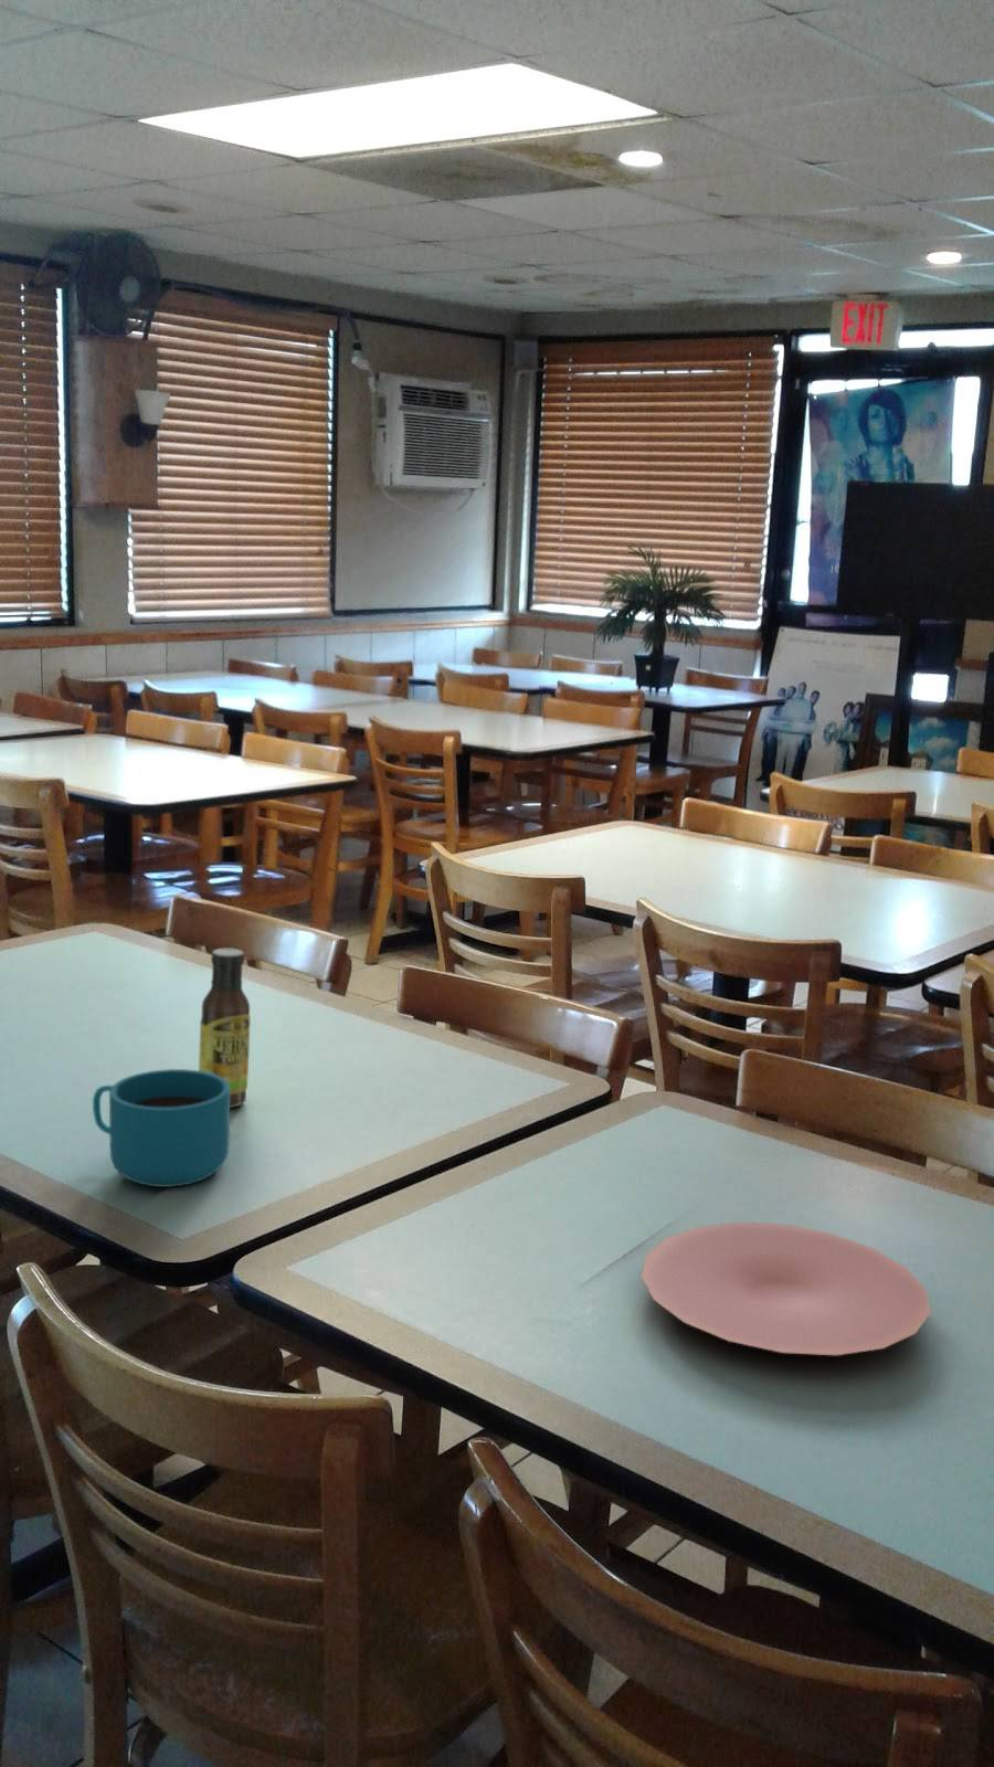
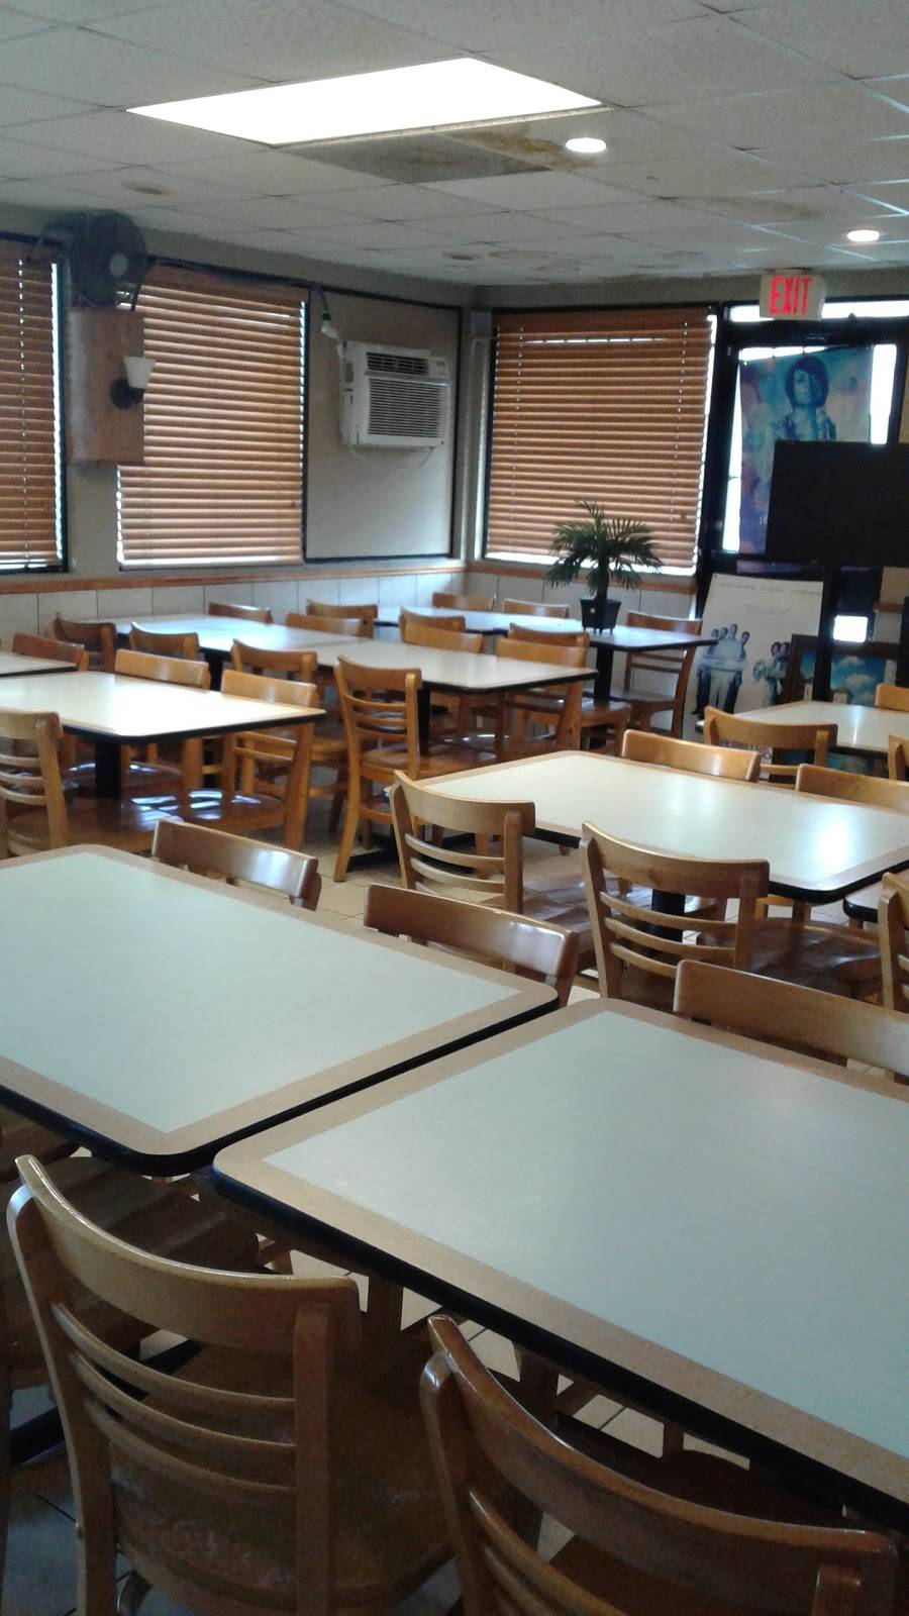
- cup (154, 1126)
- sauce bottle (225, 1027)
- plate (782, 1294)
